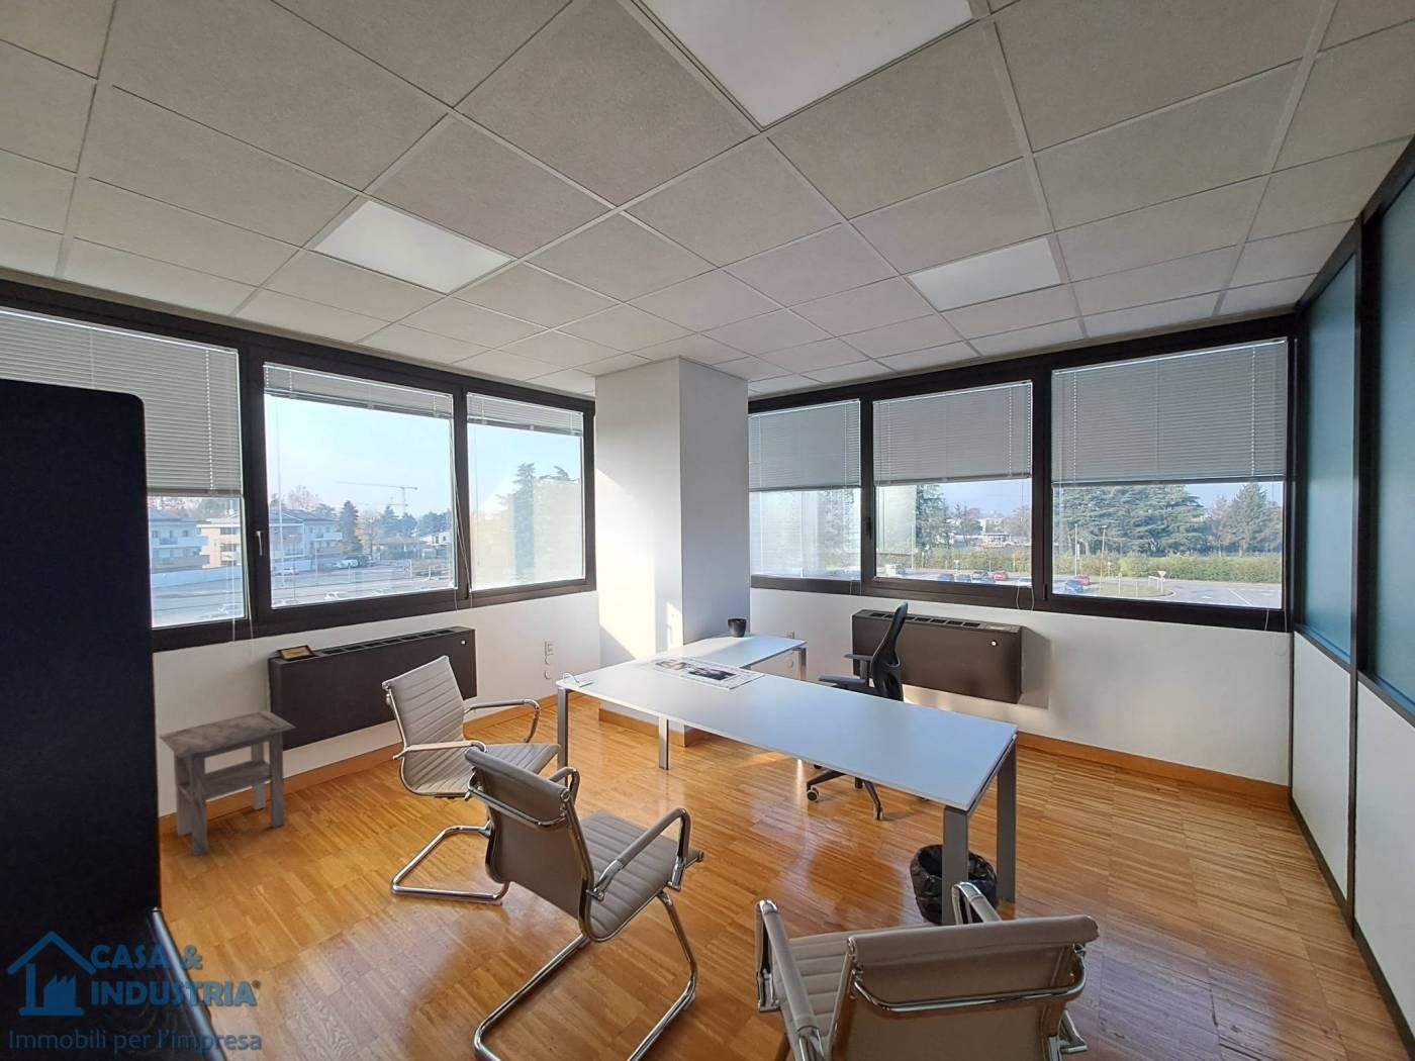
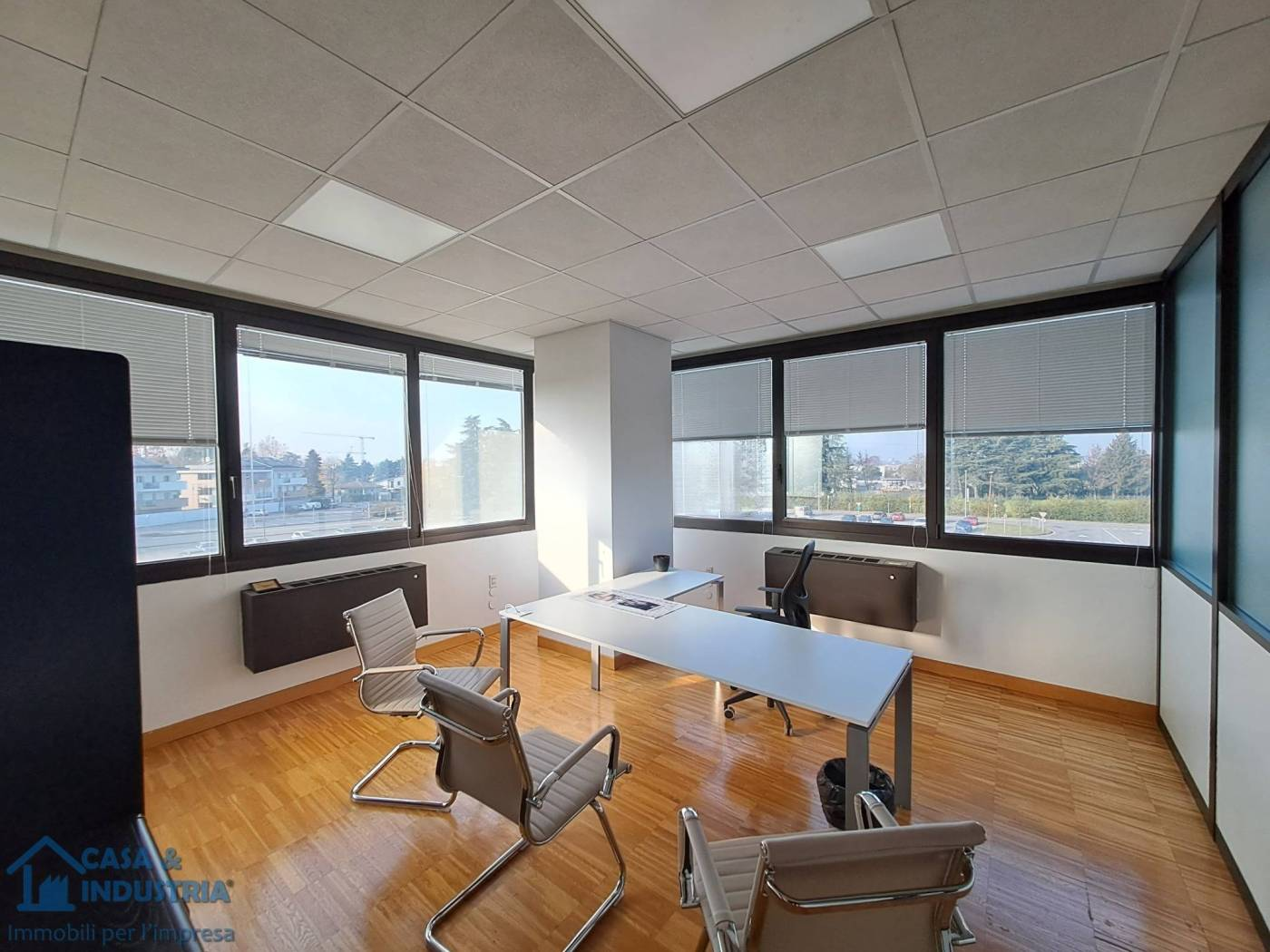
- side table (230, 778)
